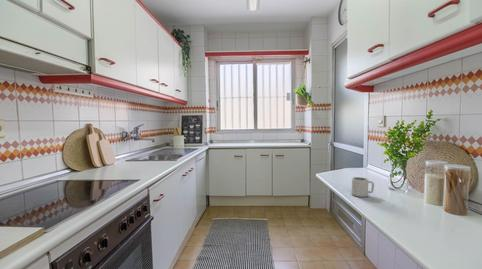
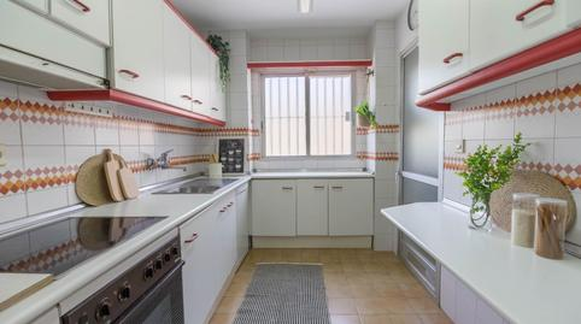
- cup (362, 186)
